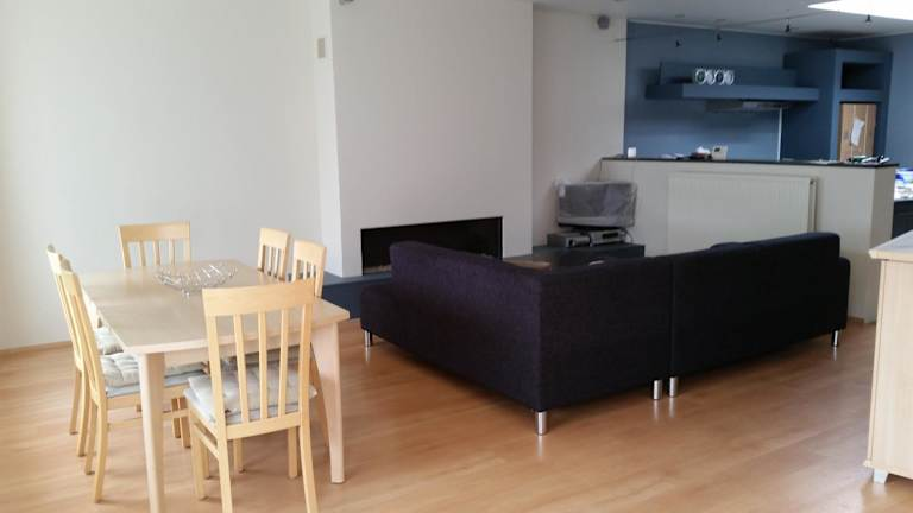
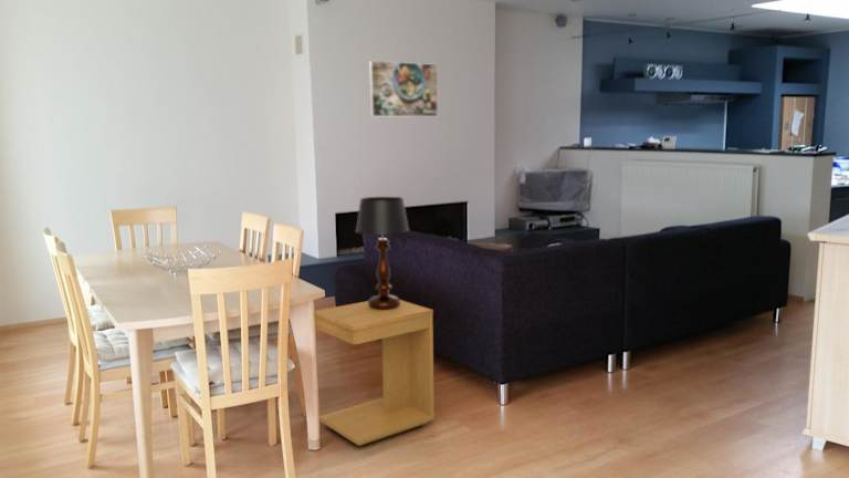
+ side table (382, 368)
+ table lamp (382, 252)
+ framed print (405, 90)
